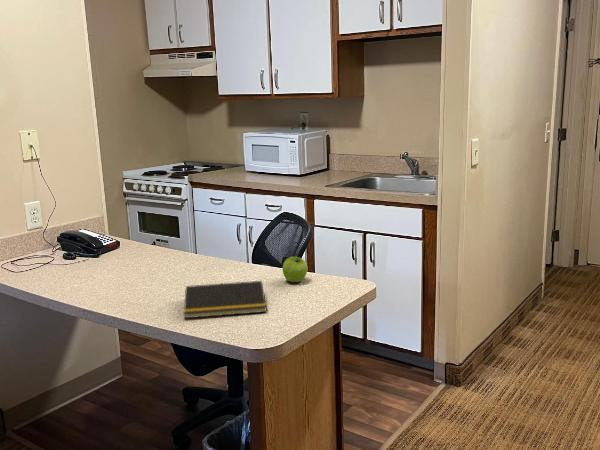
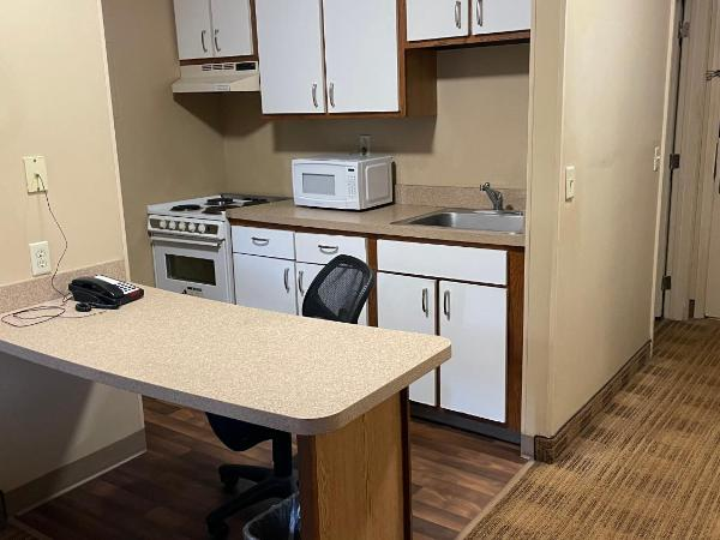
- notepad (225, 298)
- fruit (295, 269)
